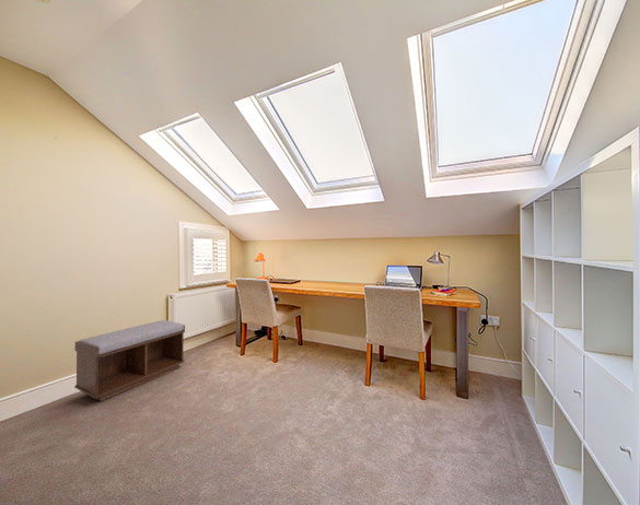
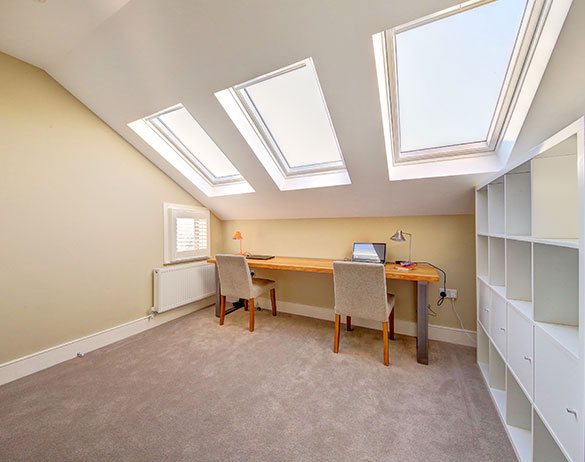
- bench (136, 354)
